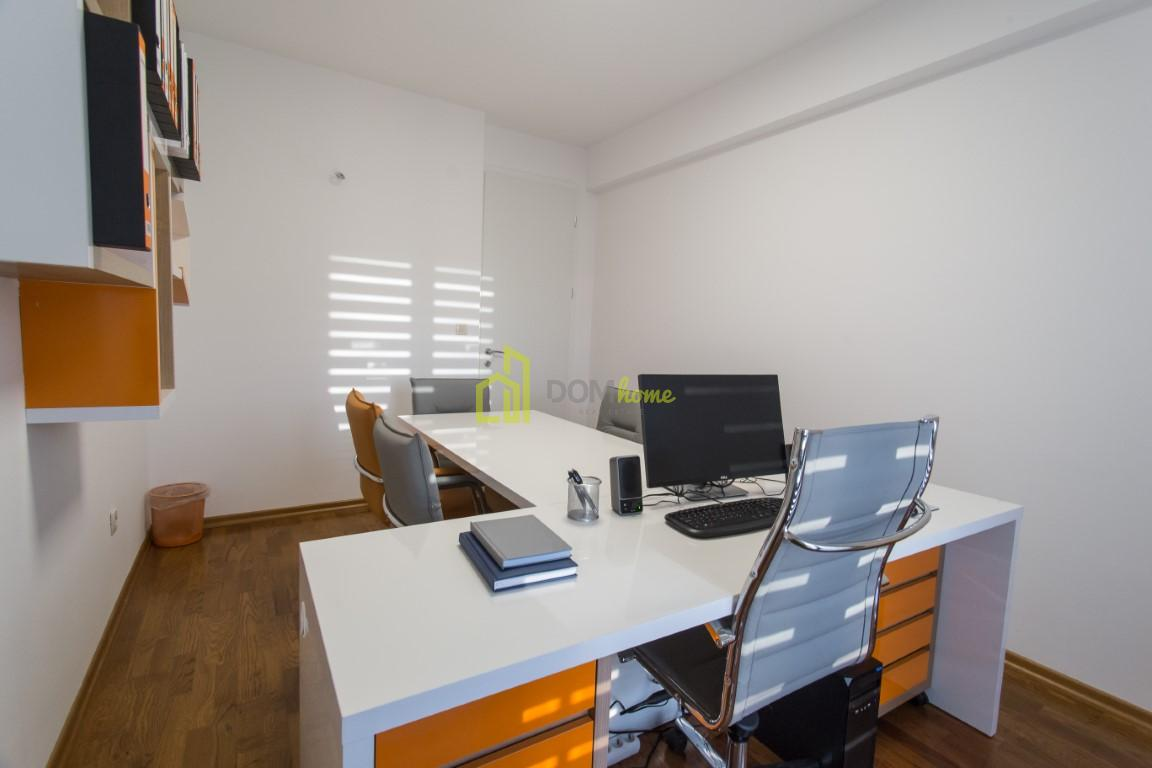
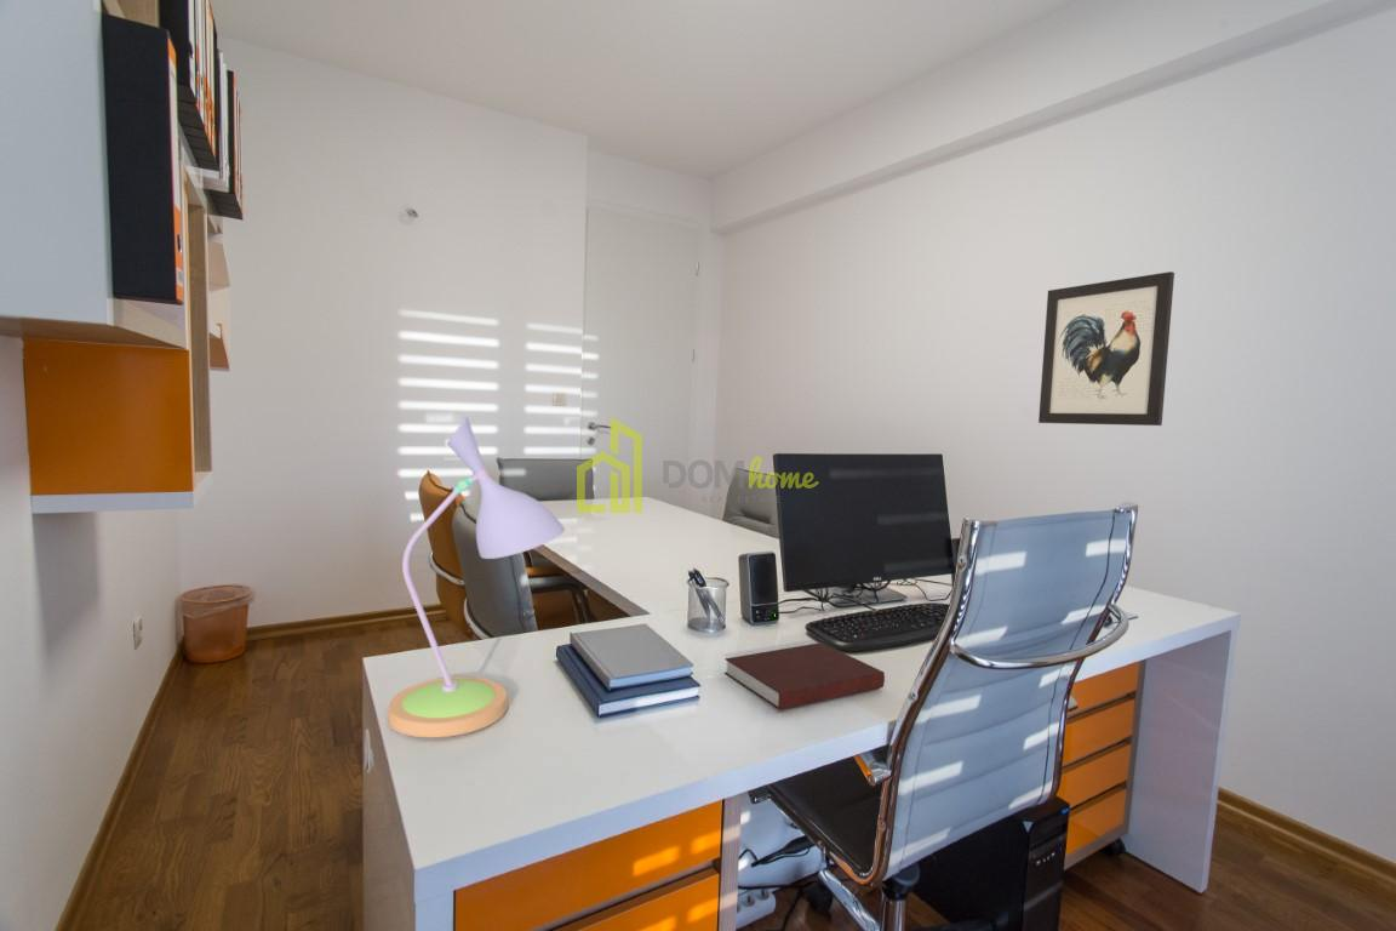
+ desk lamp (482, 558)
+ wall art (1100, 353)
+ notebook (802, 673)
